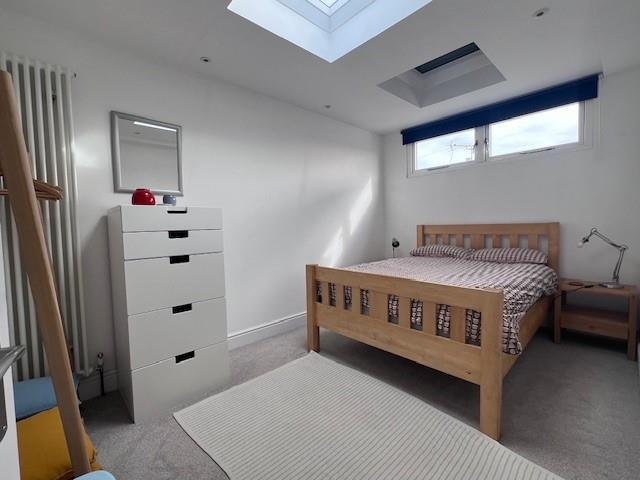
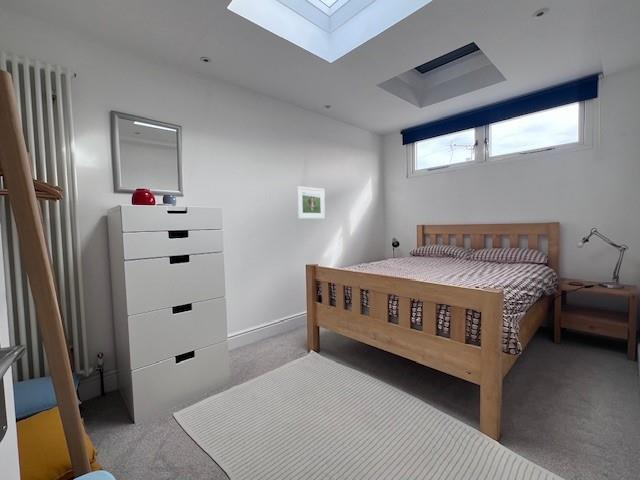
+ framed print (311, 203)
